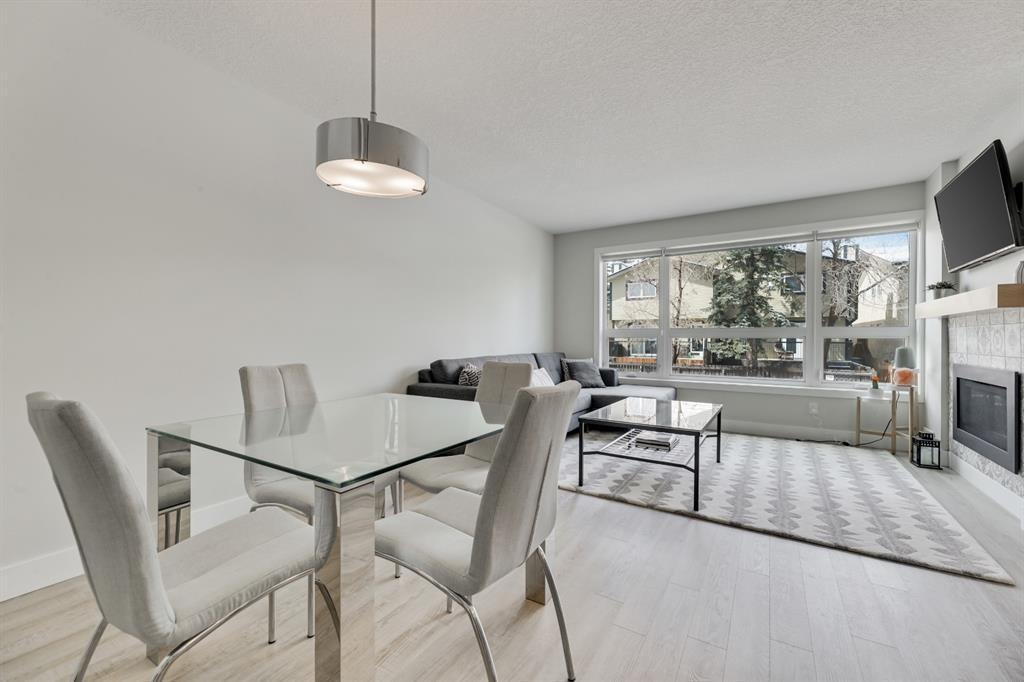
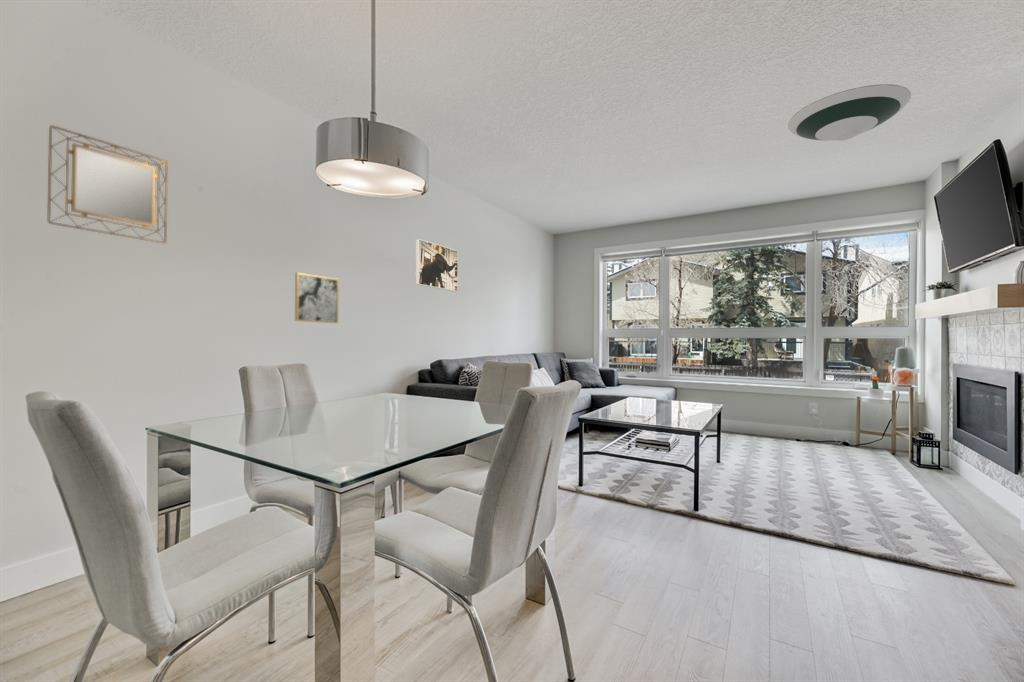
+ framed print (438, 266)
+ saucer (845, 124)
+ wall art (317, 299)
+ home mirror (114, 188)
